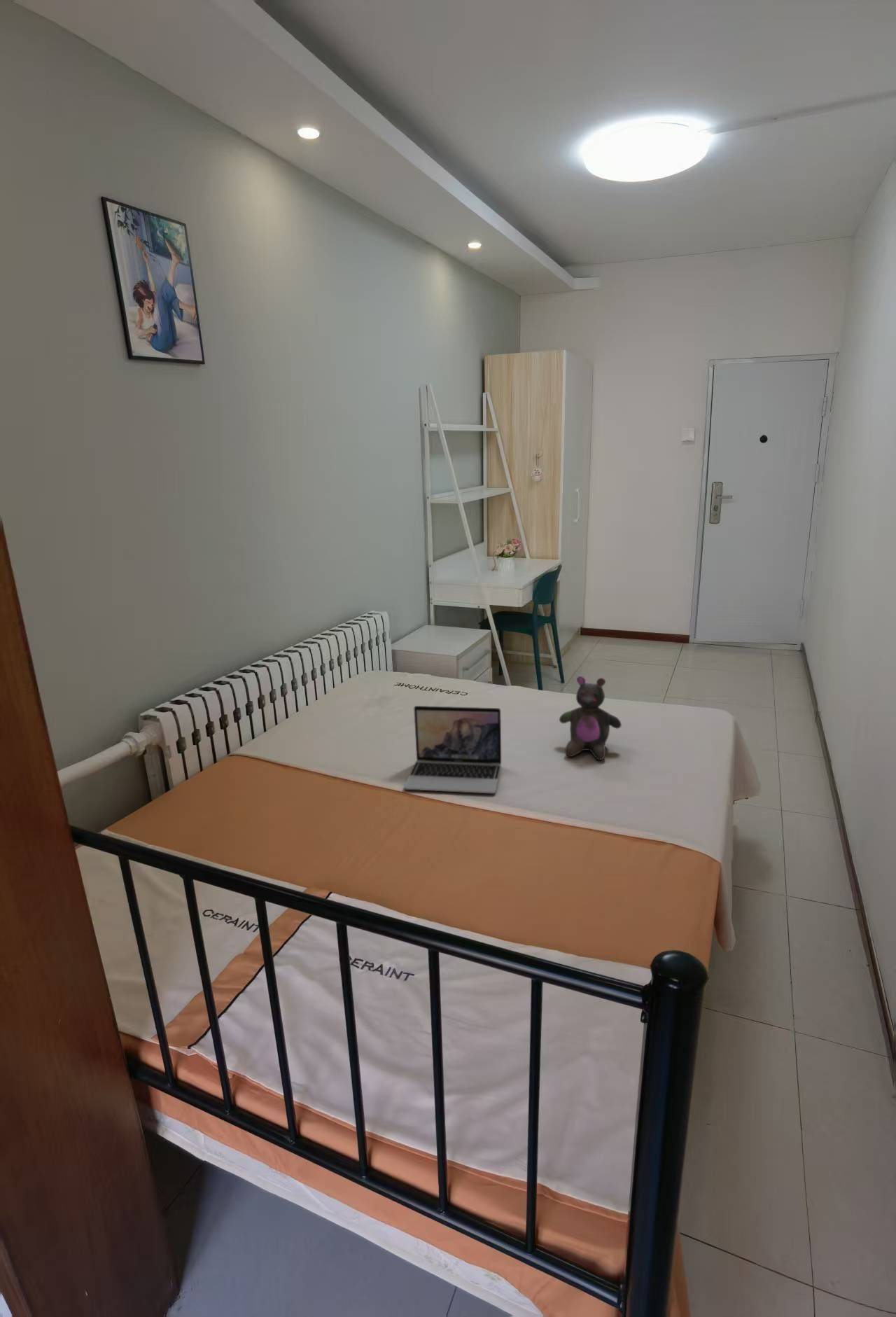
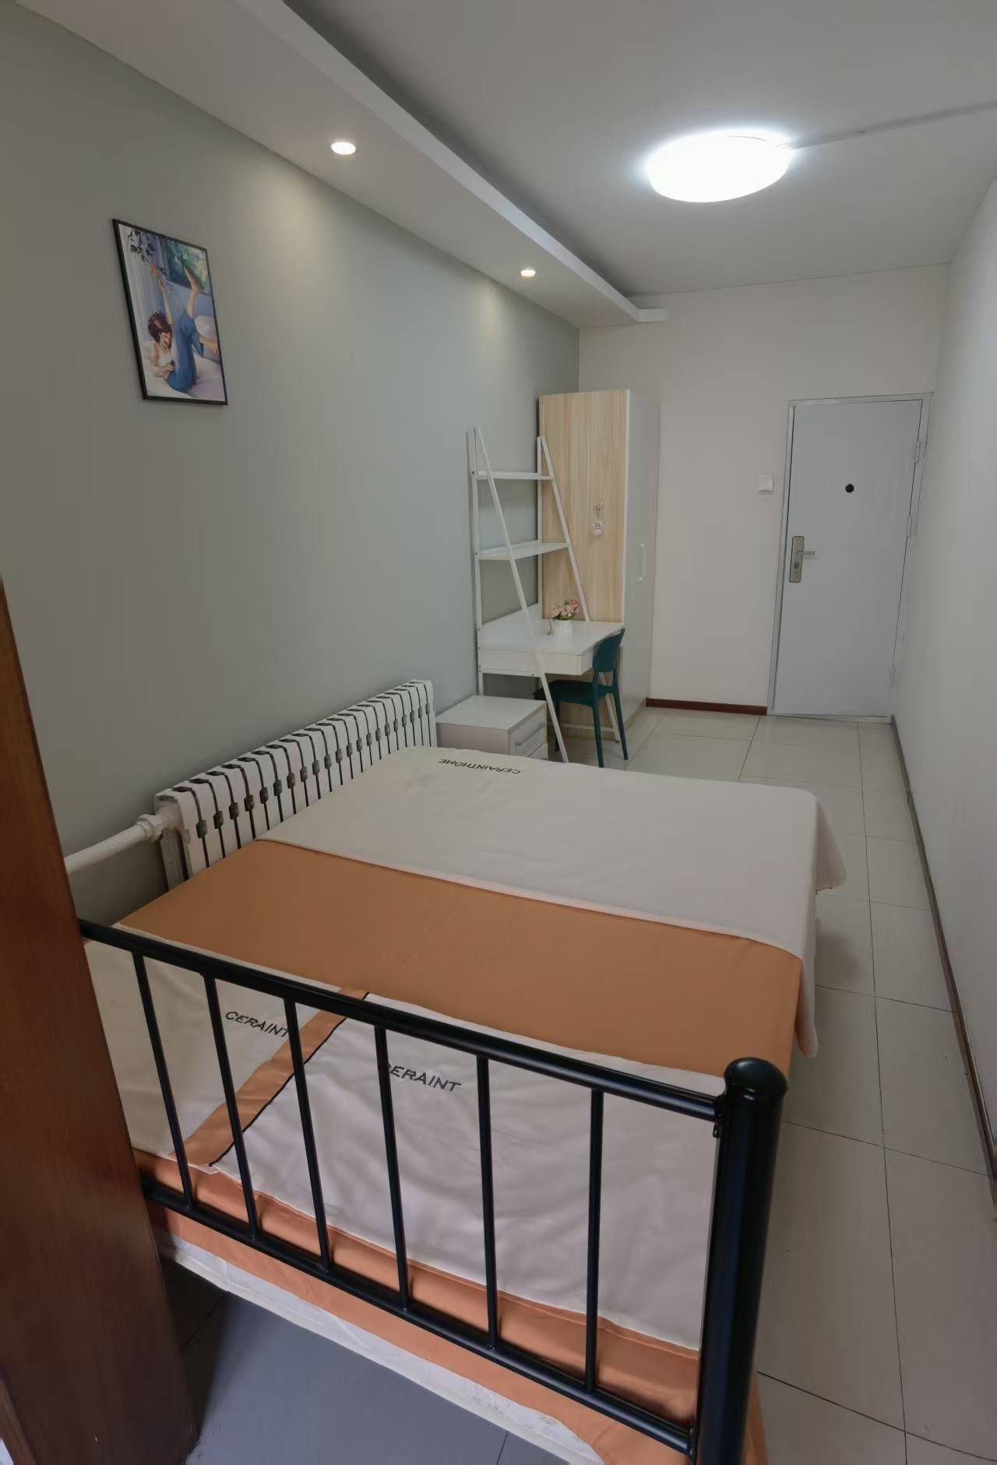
- laptop (453, 748)
- stuffed bear (588, 716)
